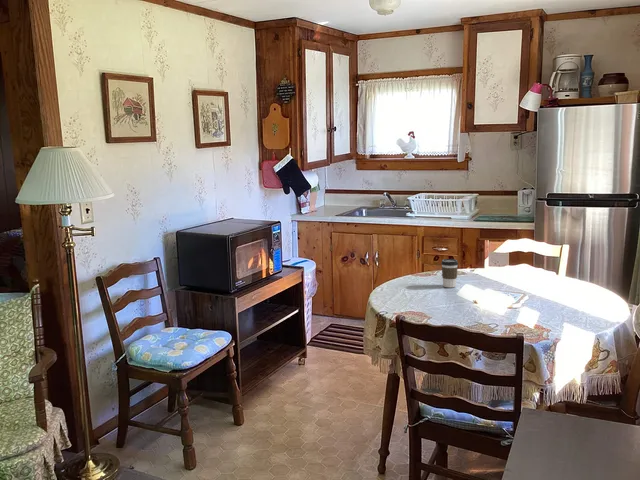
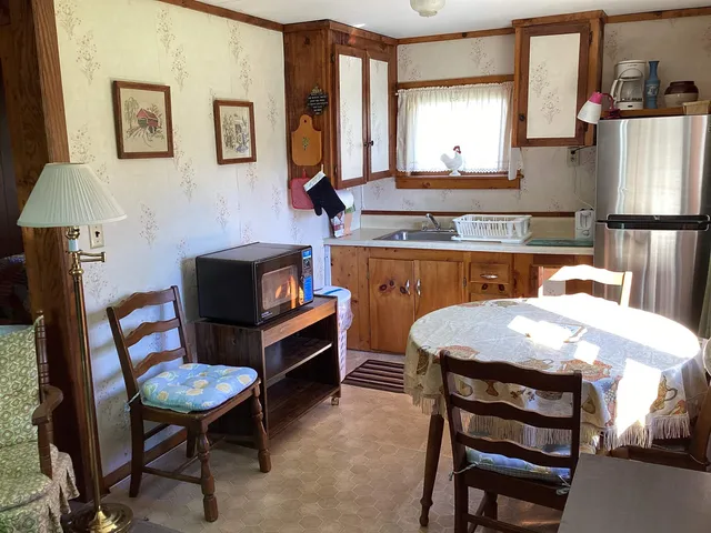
- coffee cup (449, 273)
